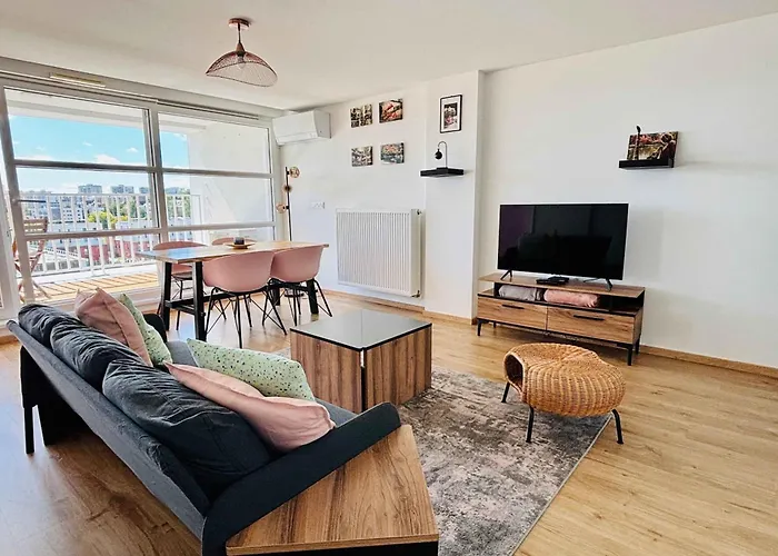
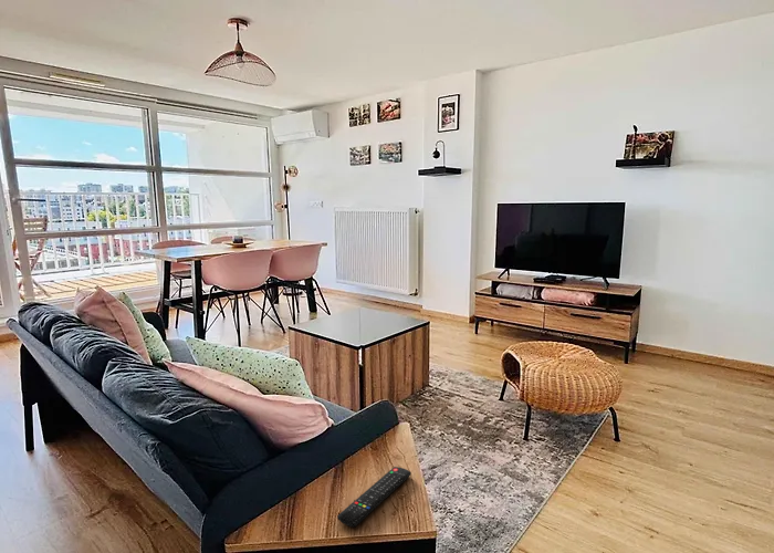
+ remote control (377, 493)
